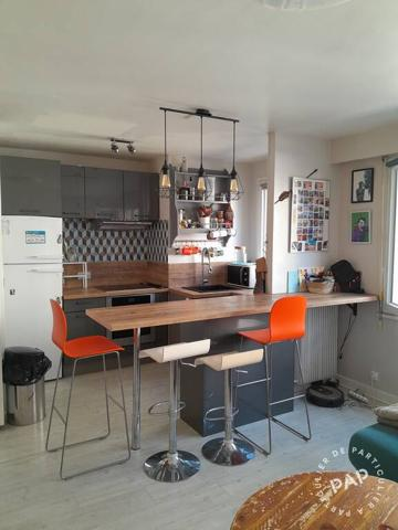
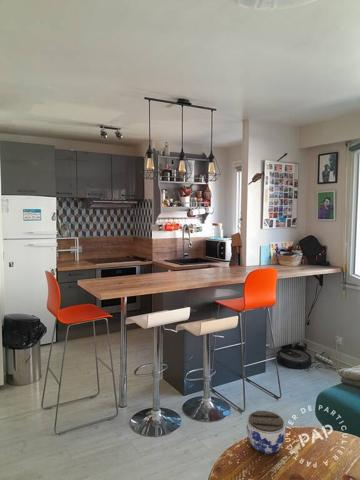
+ jar (265, 432)
